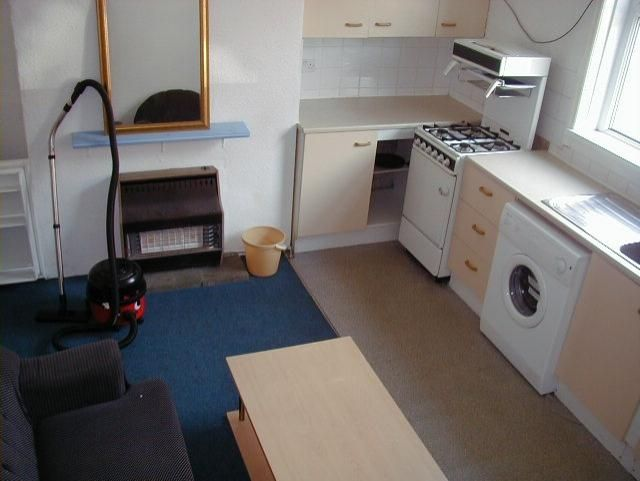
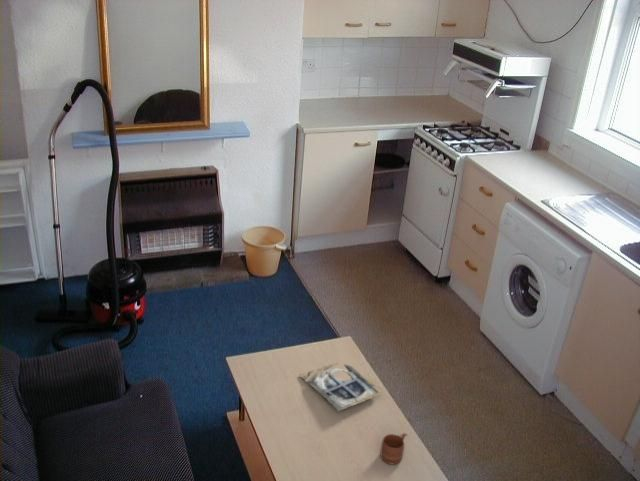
+ mug (396, 446)
+ magazine (339, 384)
